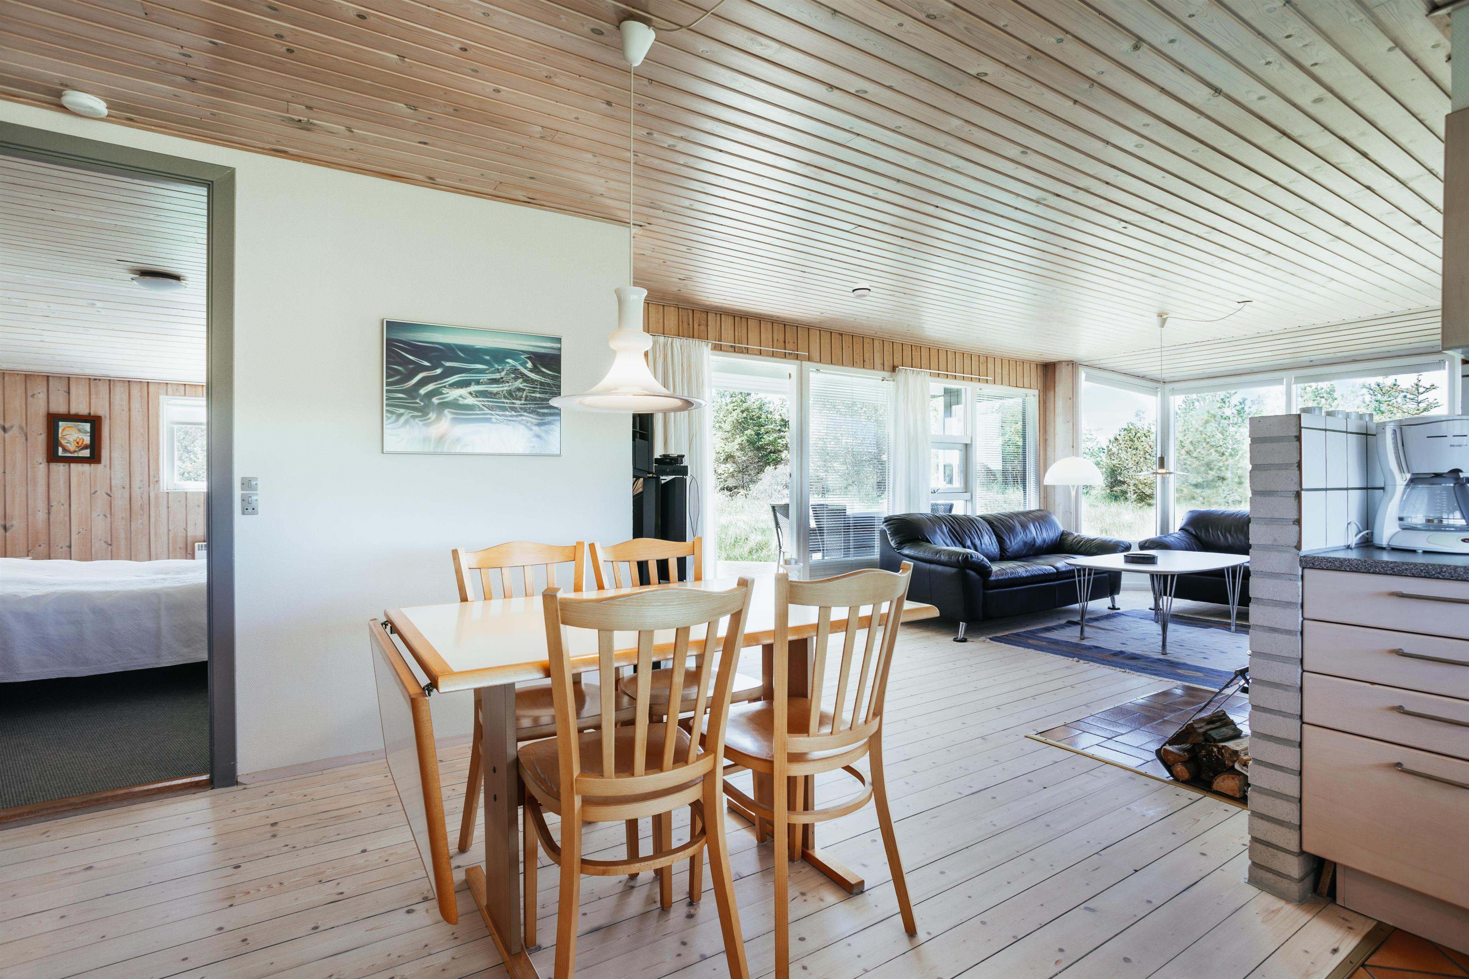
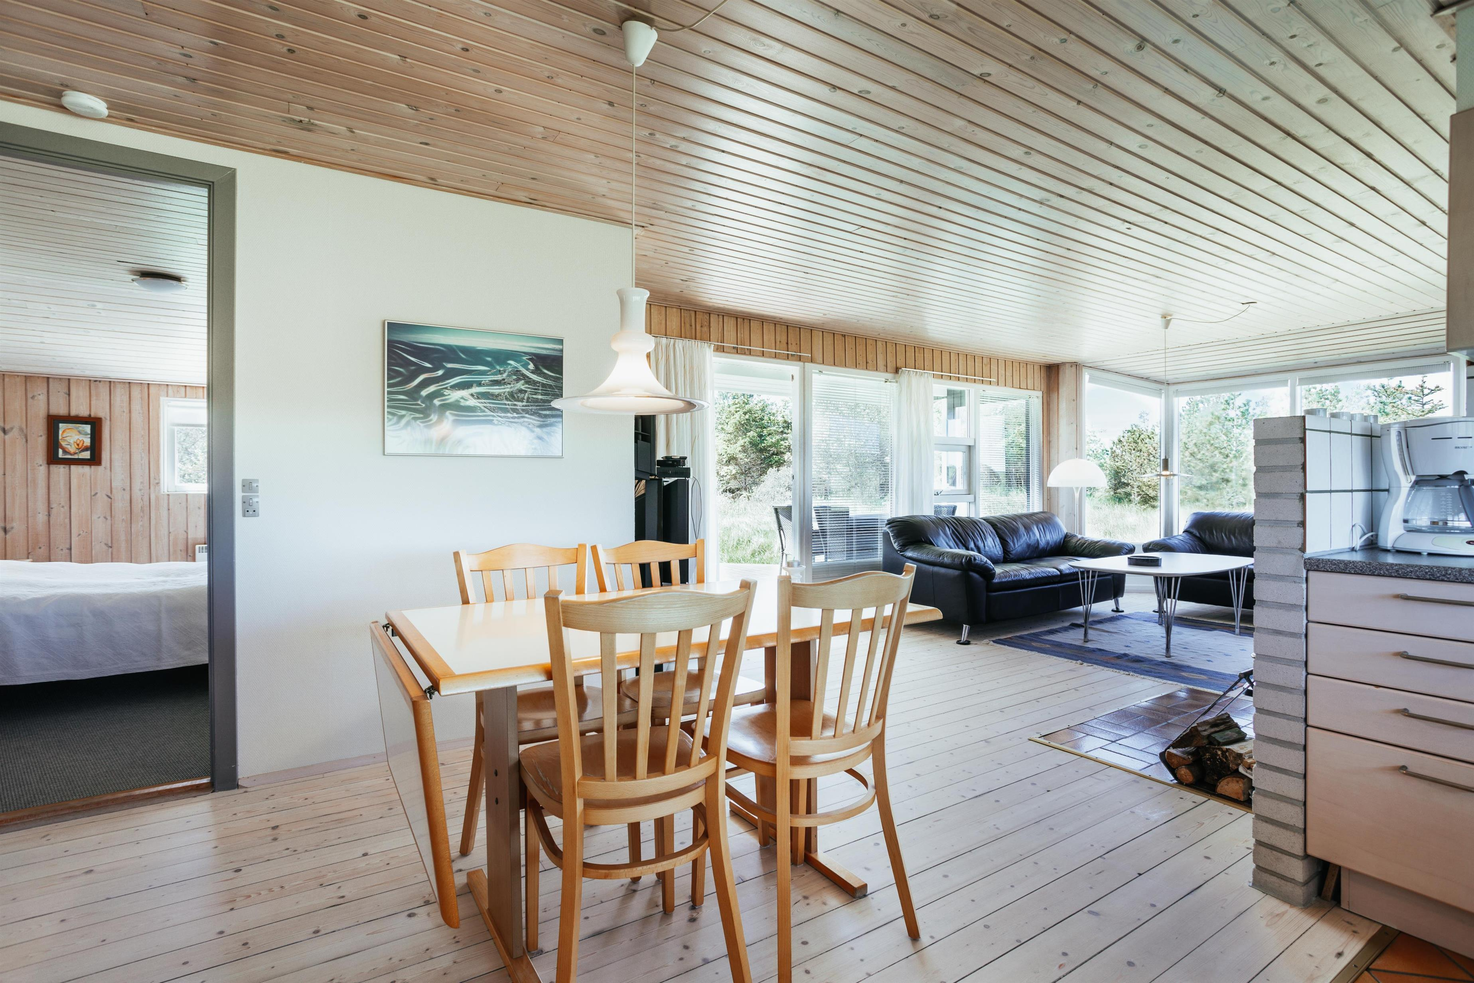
- smoke detector (861, 291)
